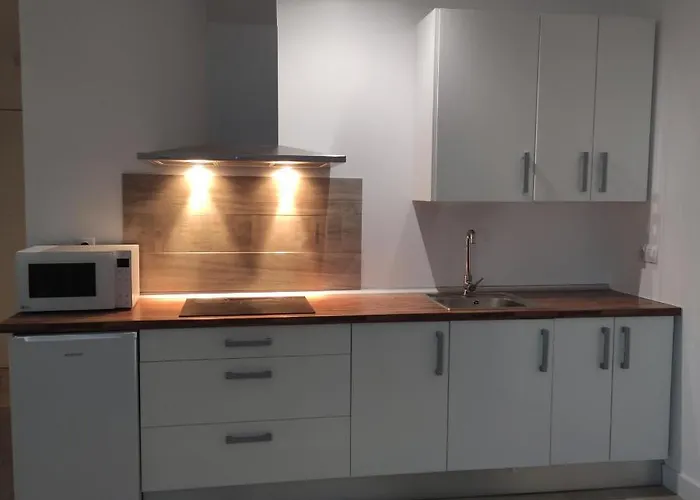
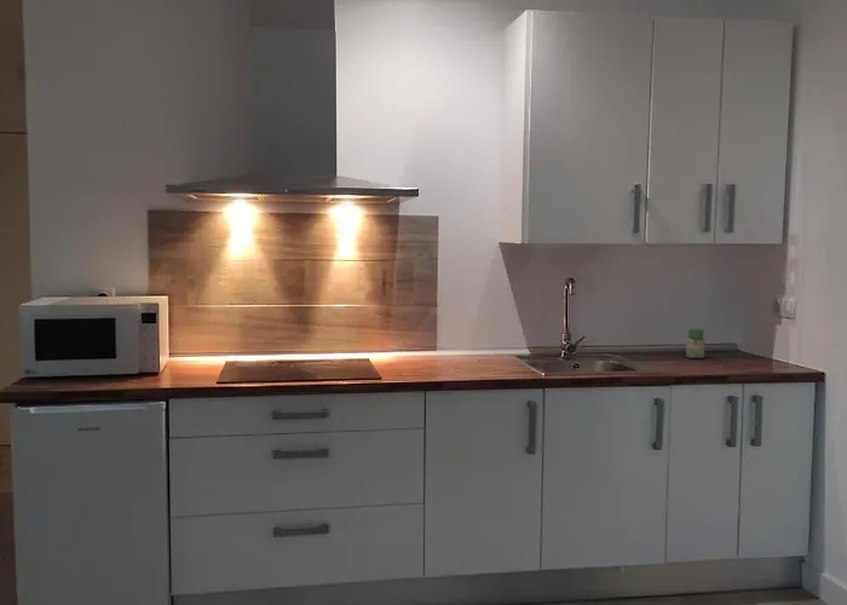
+ jar (695, 342)
